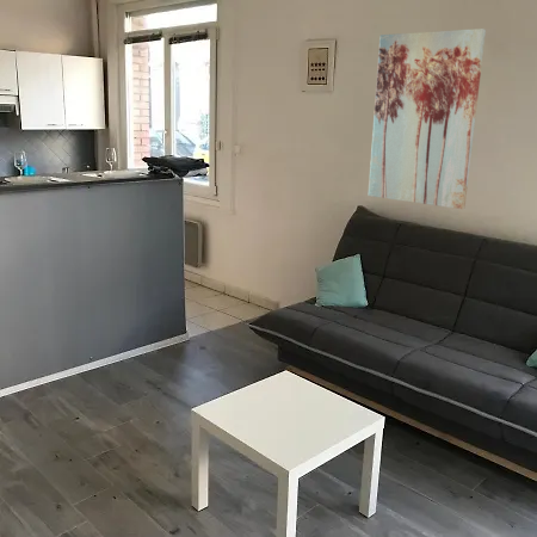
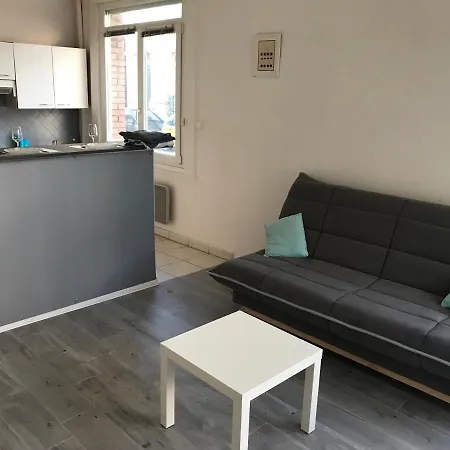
- wall art (421, 119)
